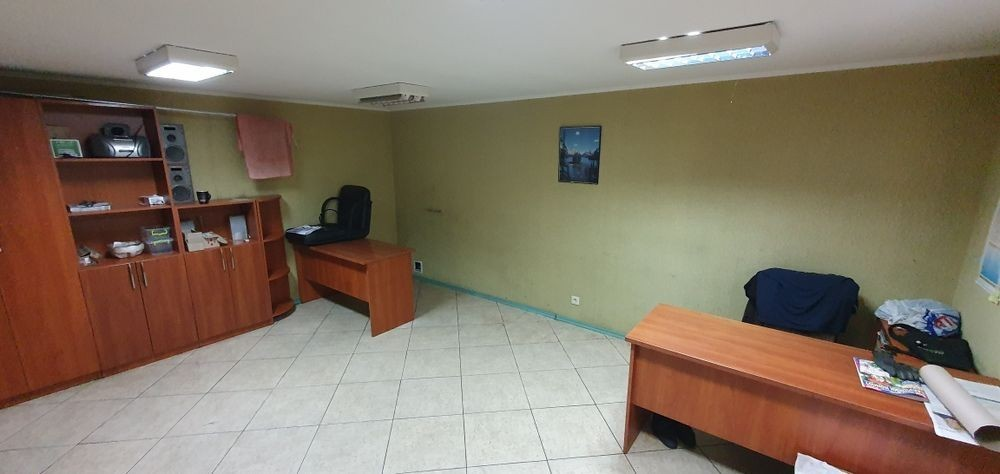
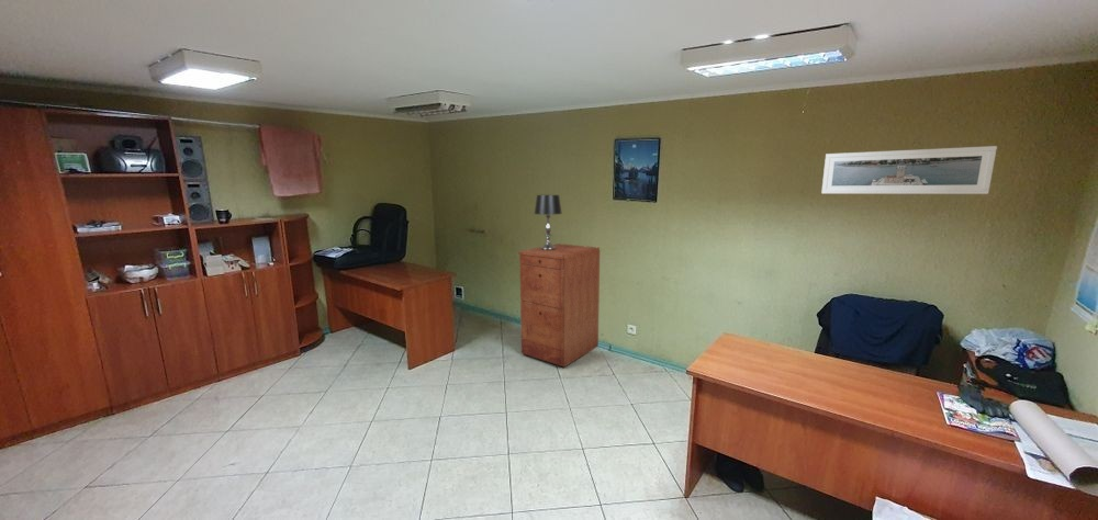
+ table lamp (548, 222)
+ filing cabinet (560, 301)
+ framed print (899, 172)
